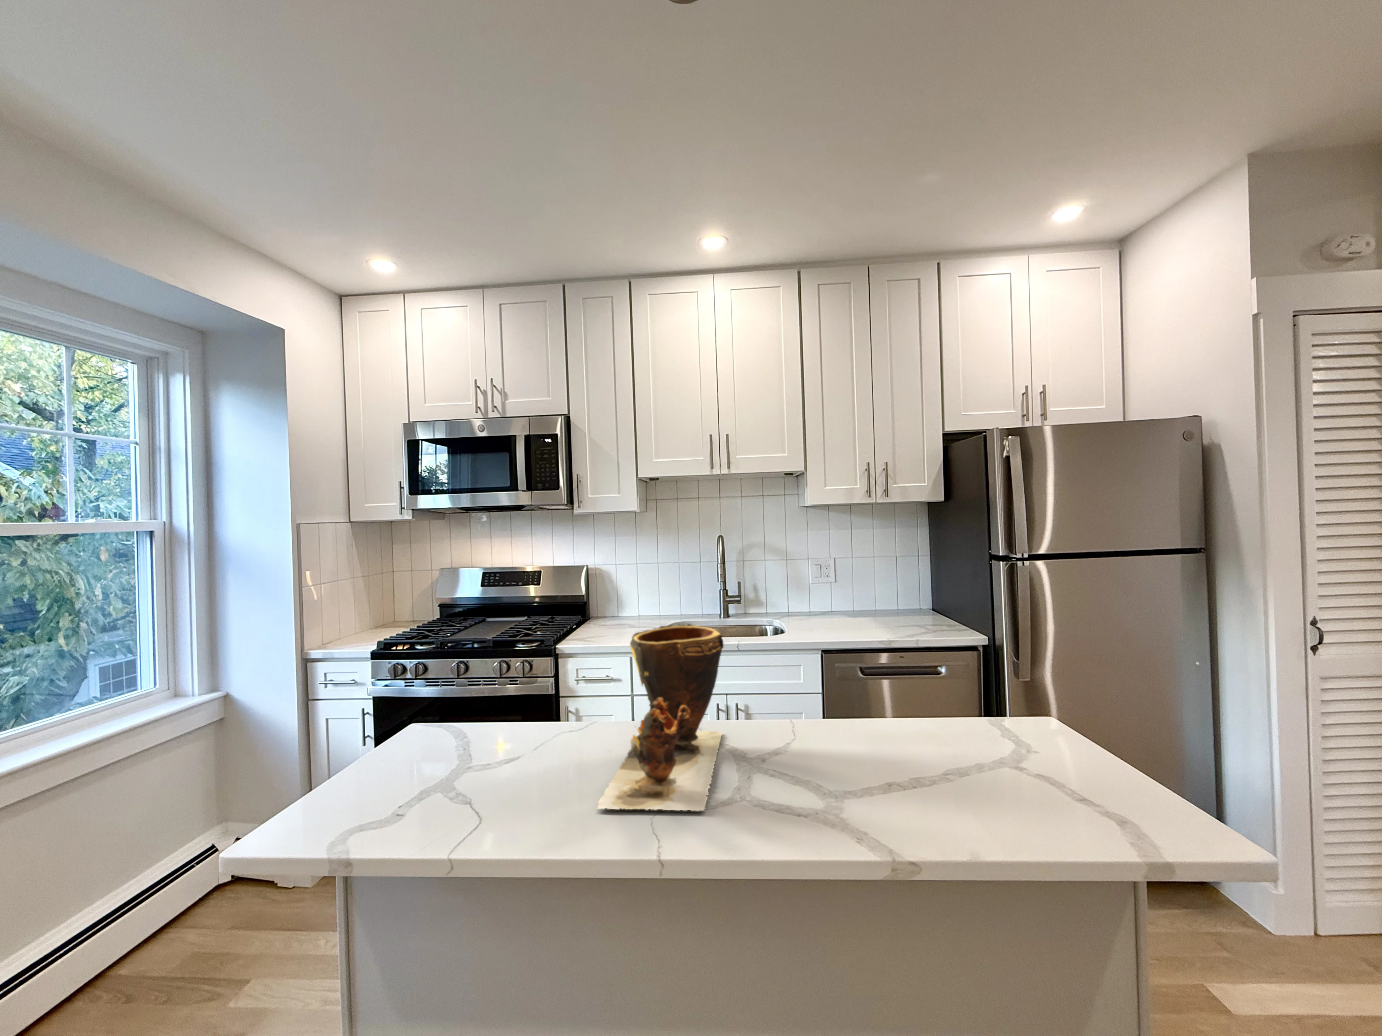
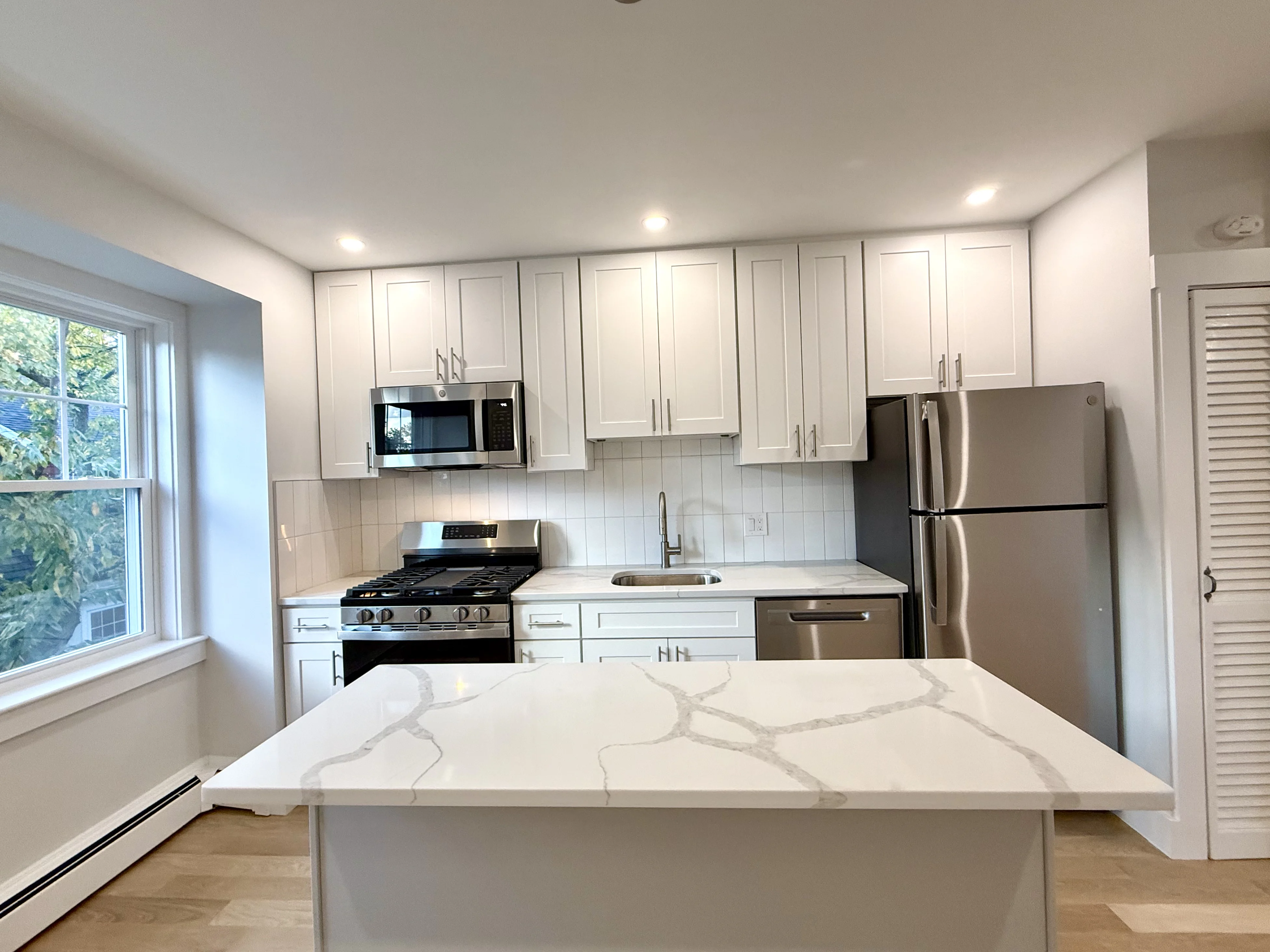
- clay pot (669, 703)
